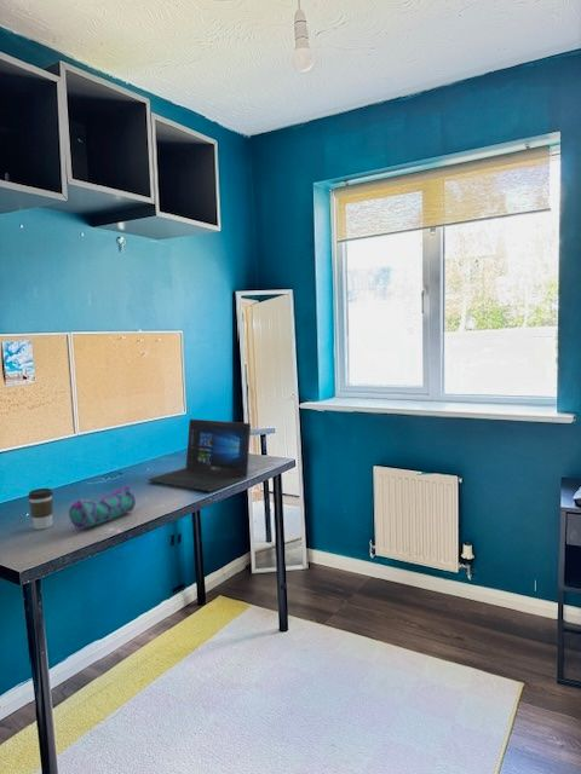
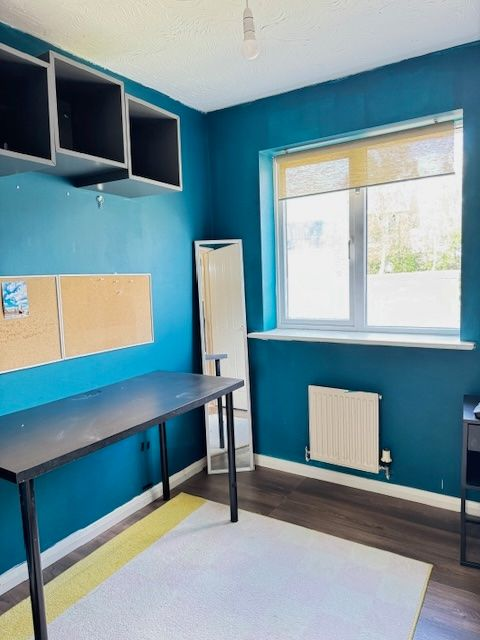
- pencil case (103, 507)
- laptop (199, 452)
- coffee cup (41, 508)
